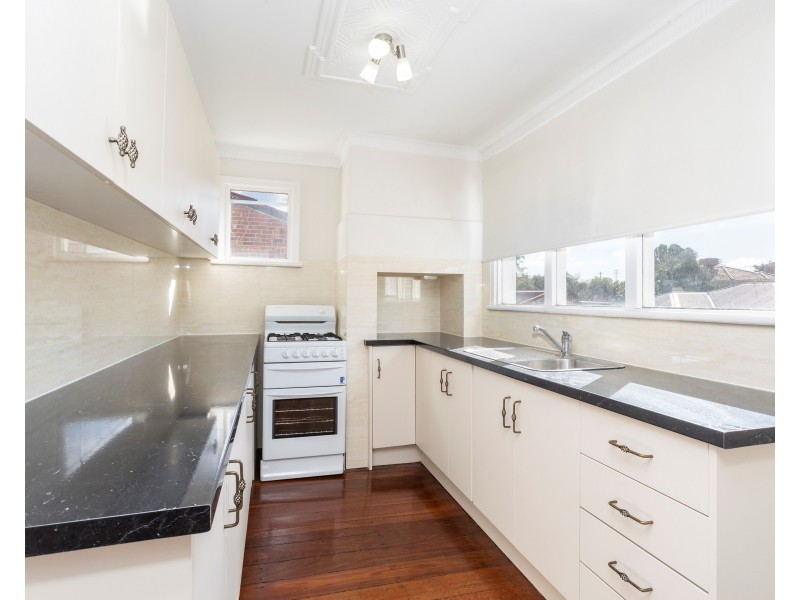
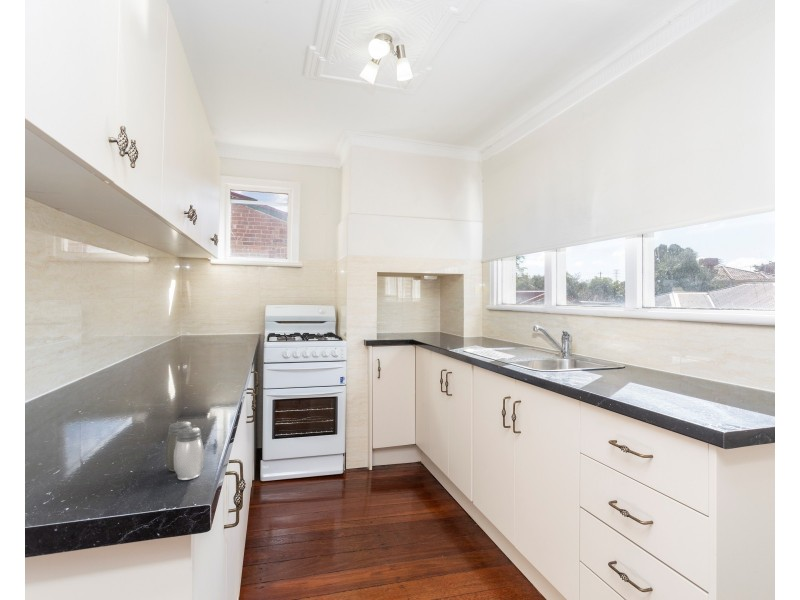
+ salt and pepper shaker (184, 448)
